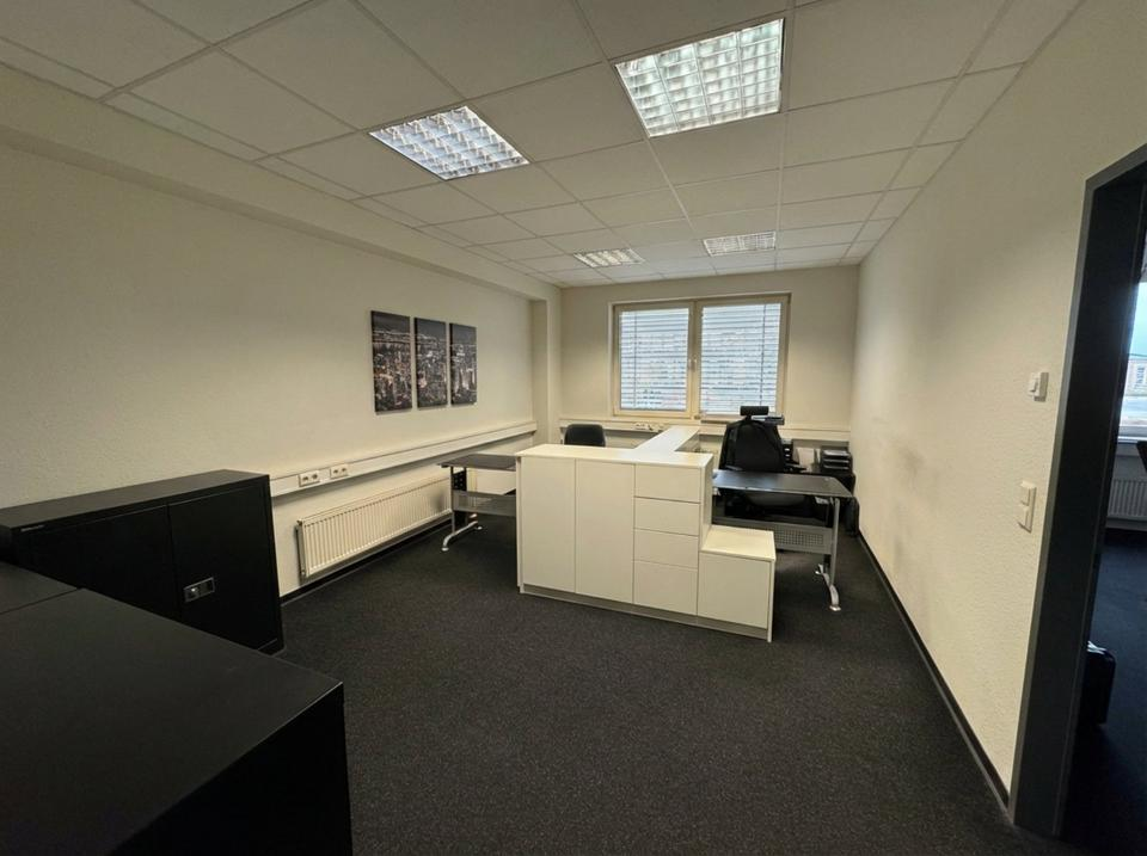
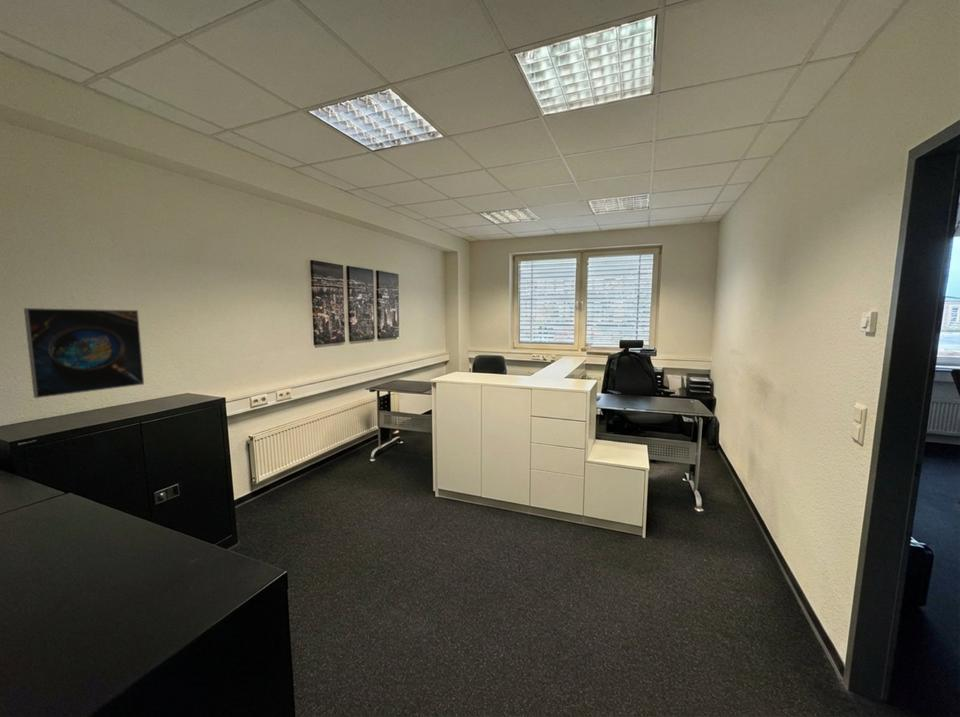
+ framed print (90, 350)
